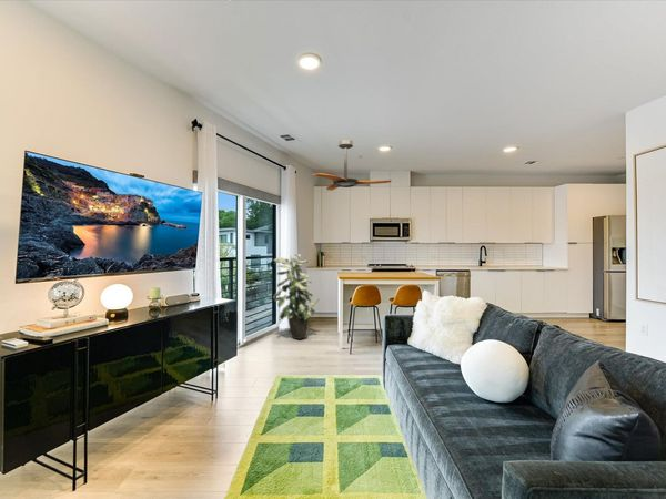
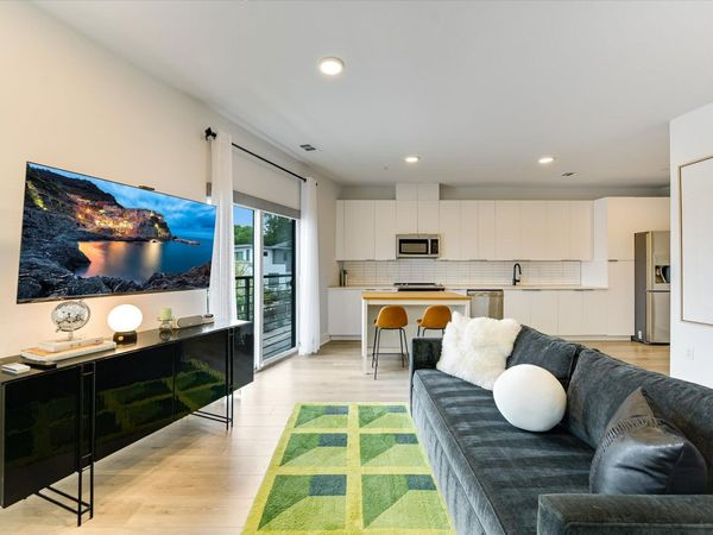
- ceiling fan (346, 164)
- indoor plant (294, 296)
